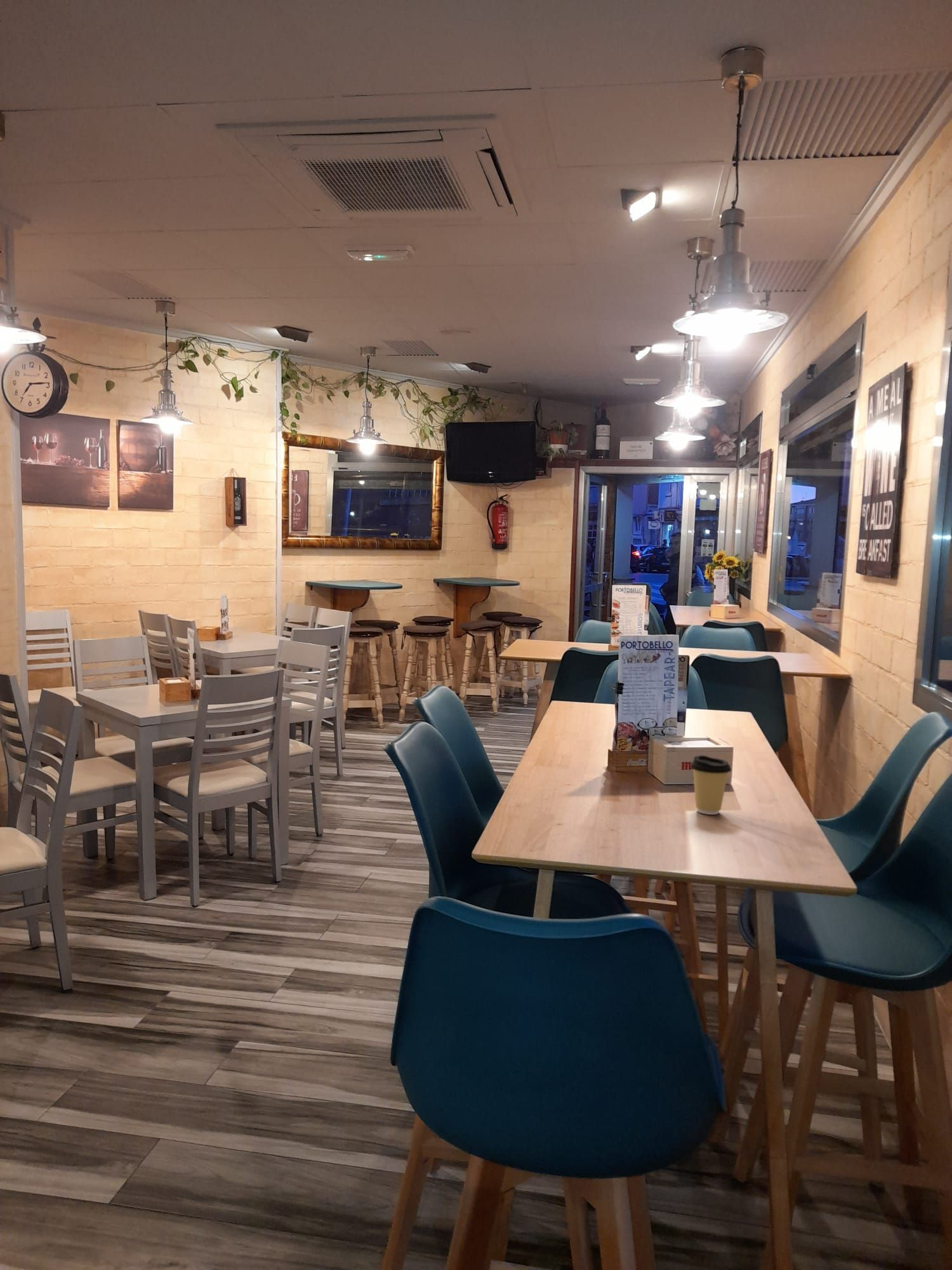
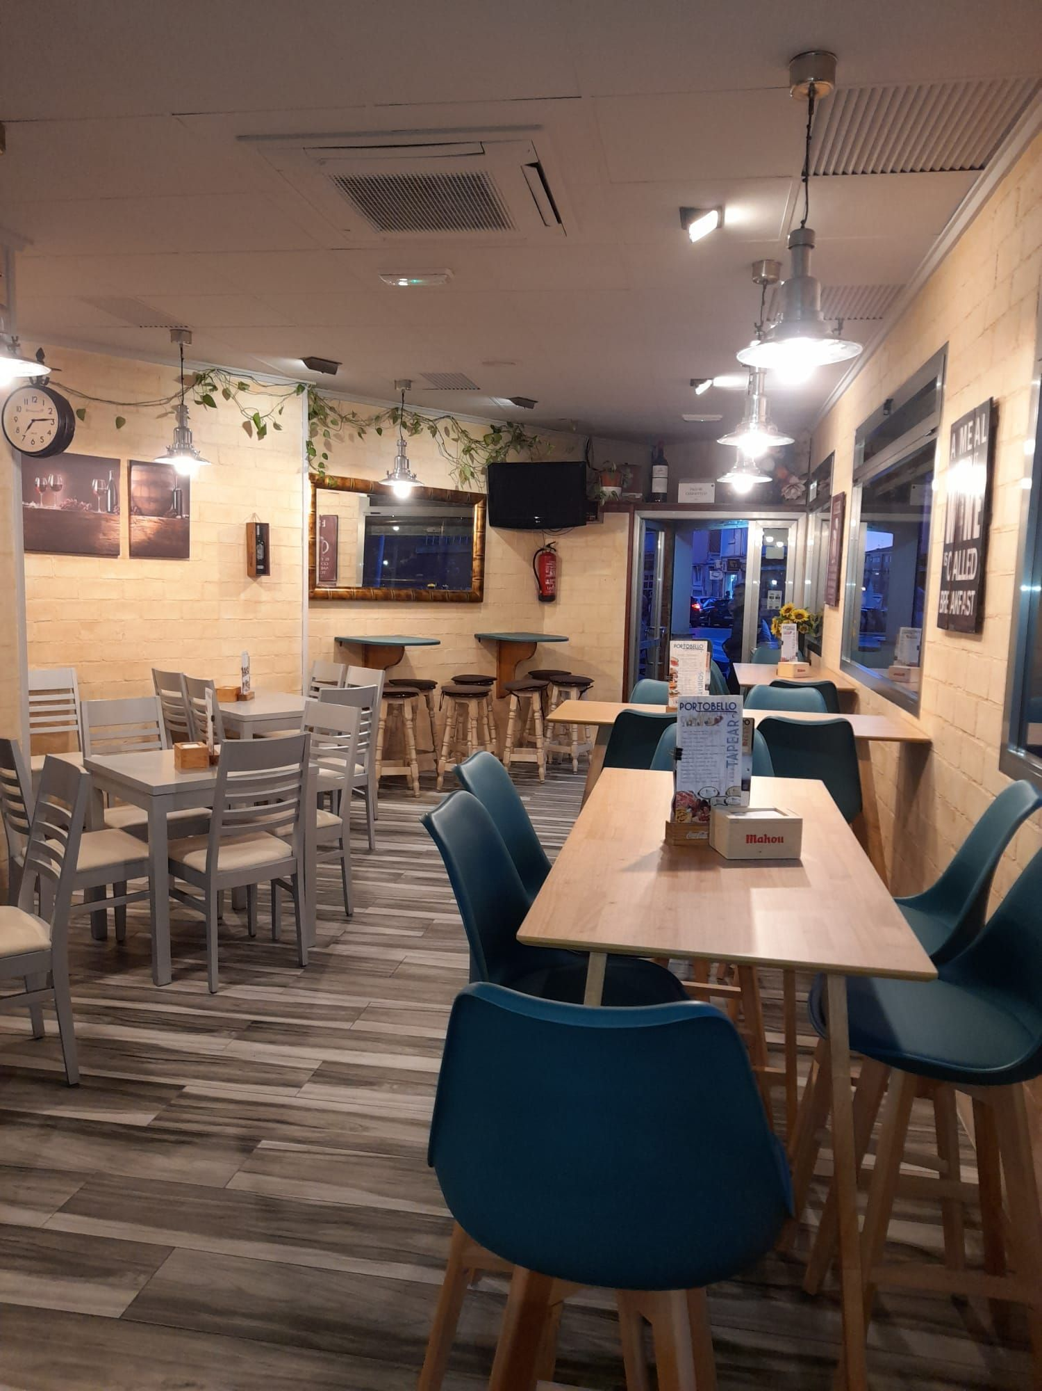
- coffee cup (710, 785)
